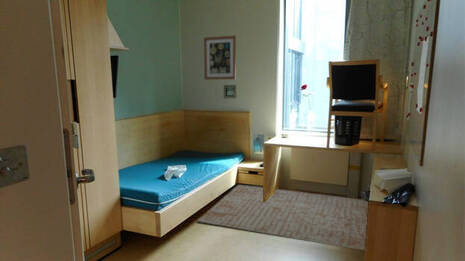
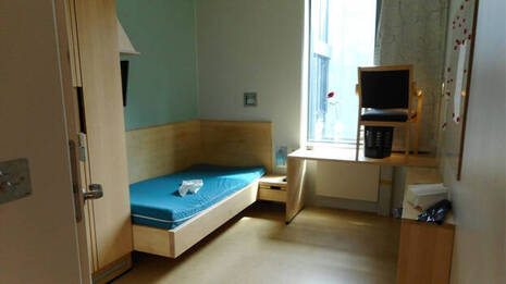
- wall art (219, 58)
- rug (298, 211)
